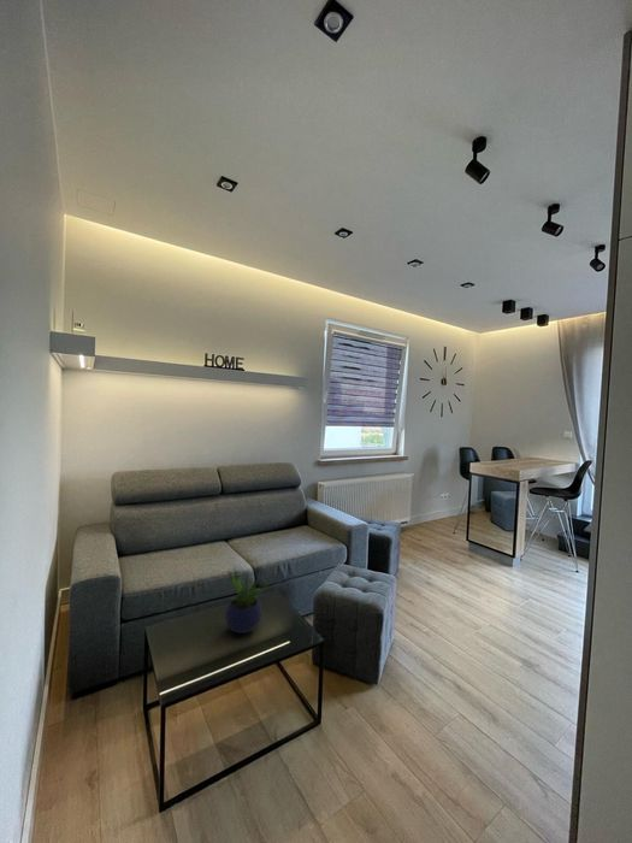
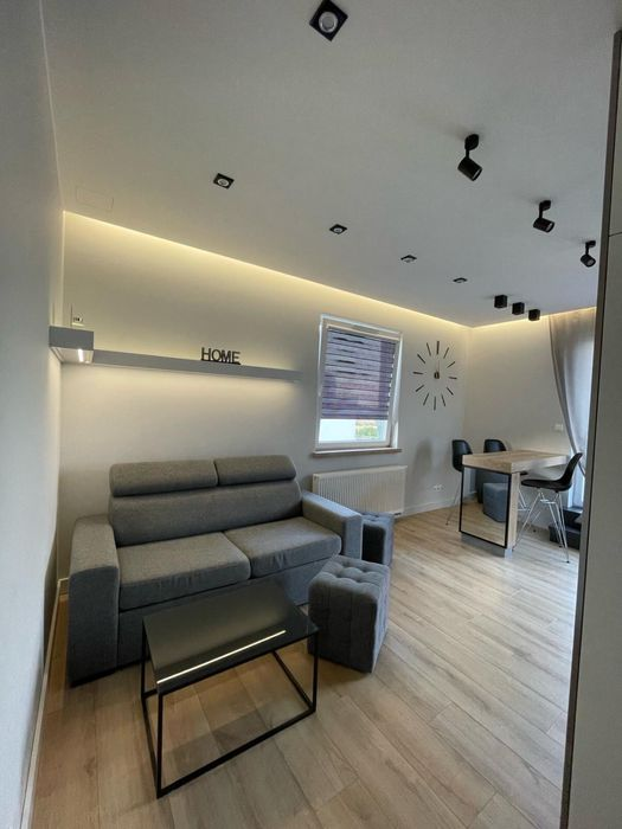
- potted plant (244, 596)
